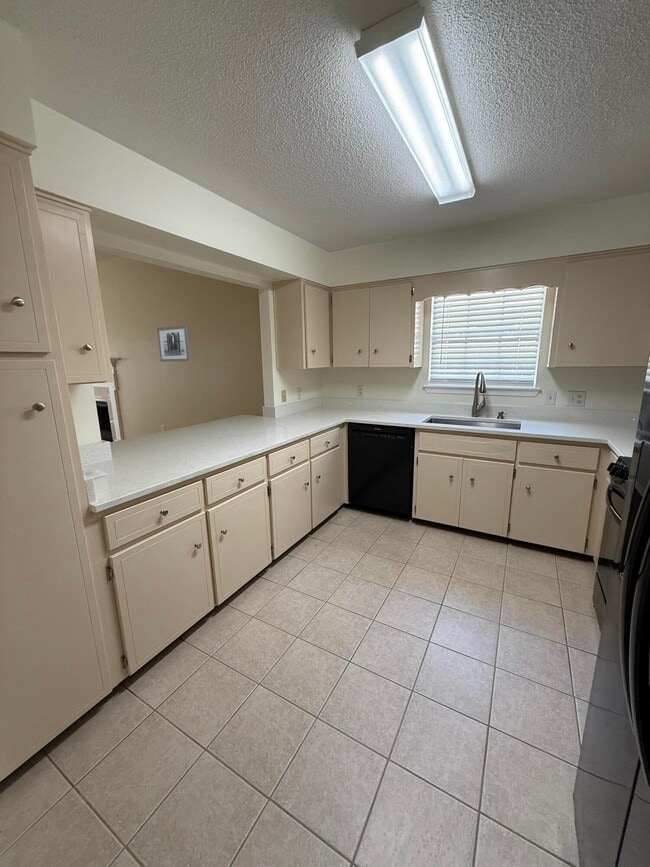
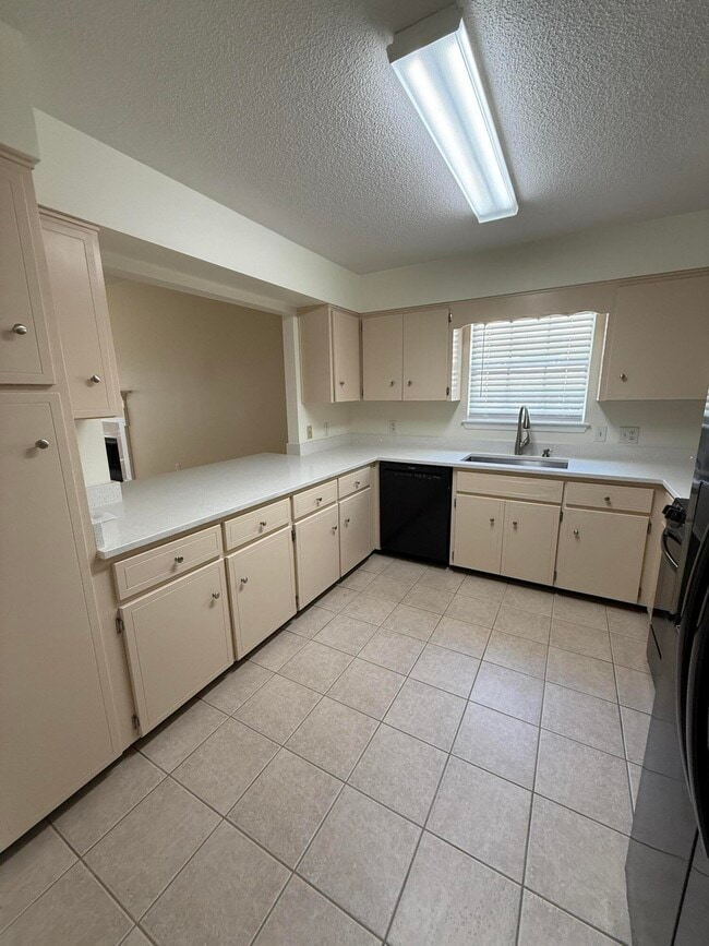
- wall art (173, 344)
